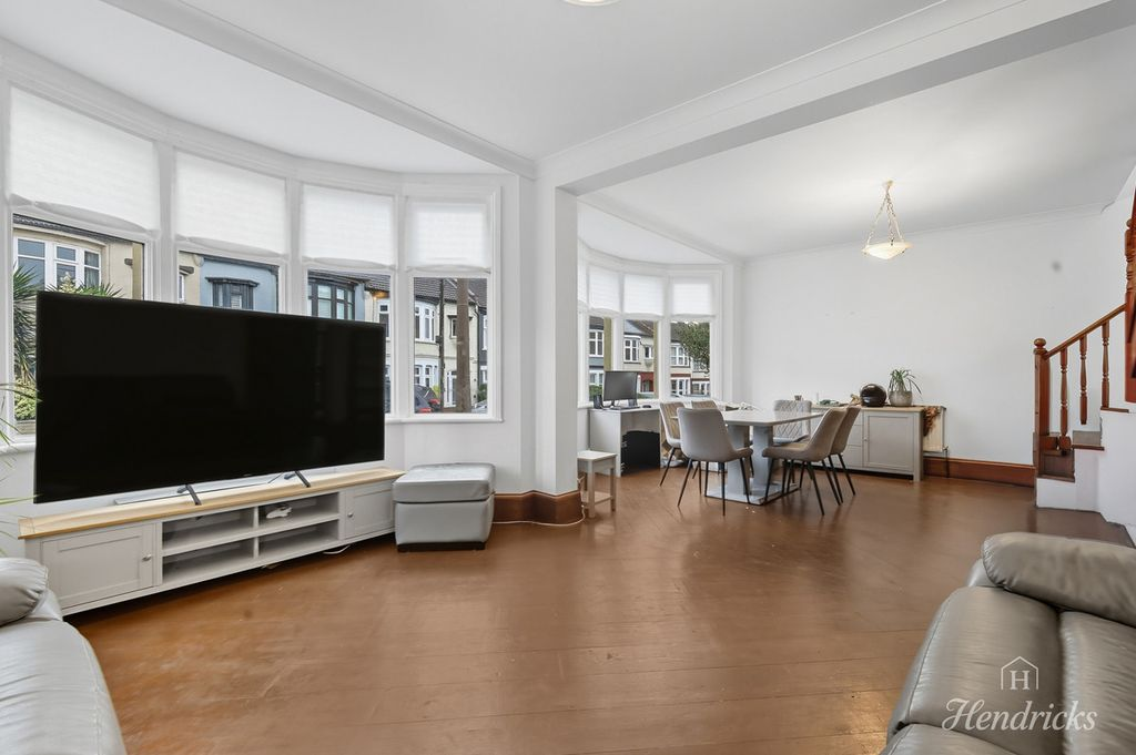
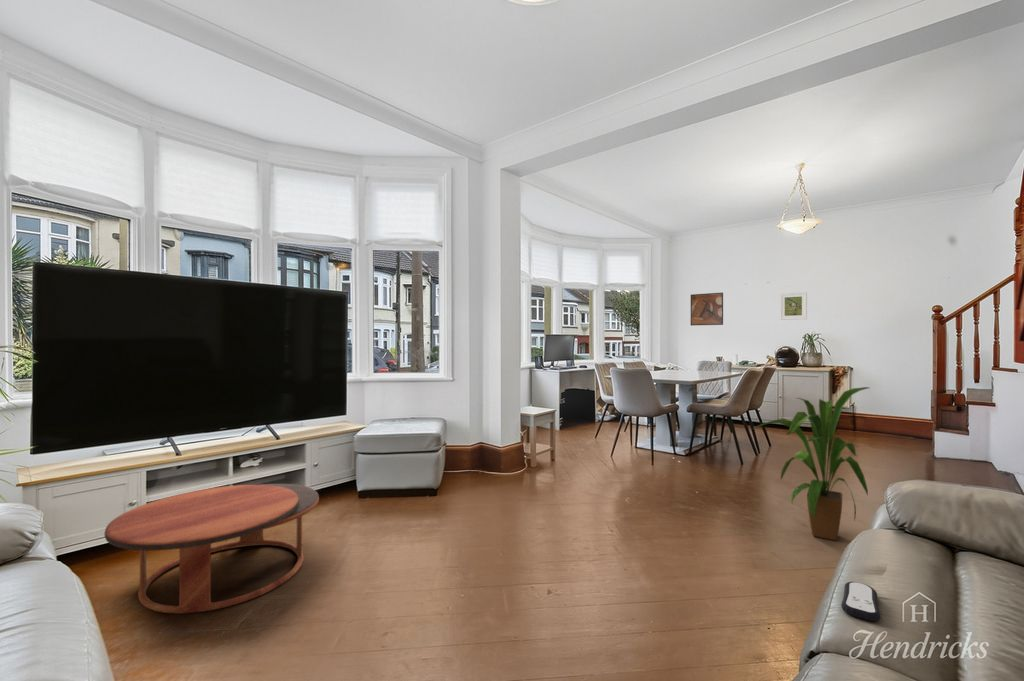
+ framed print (793, 306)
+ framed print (706, 309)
+ coffee table (225, 539)
+ remote control (860, 599)
+ house plant (809, 458)
